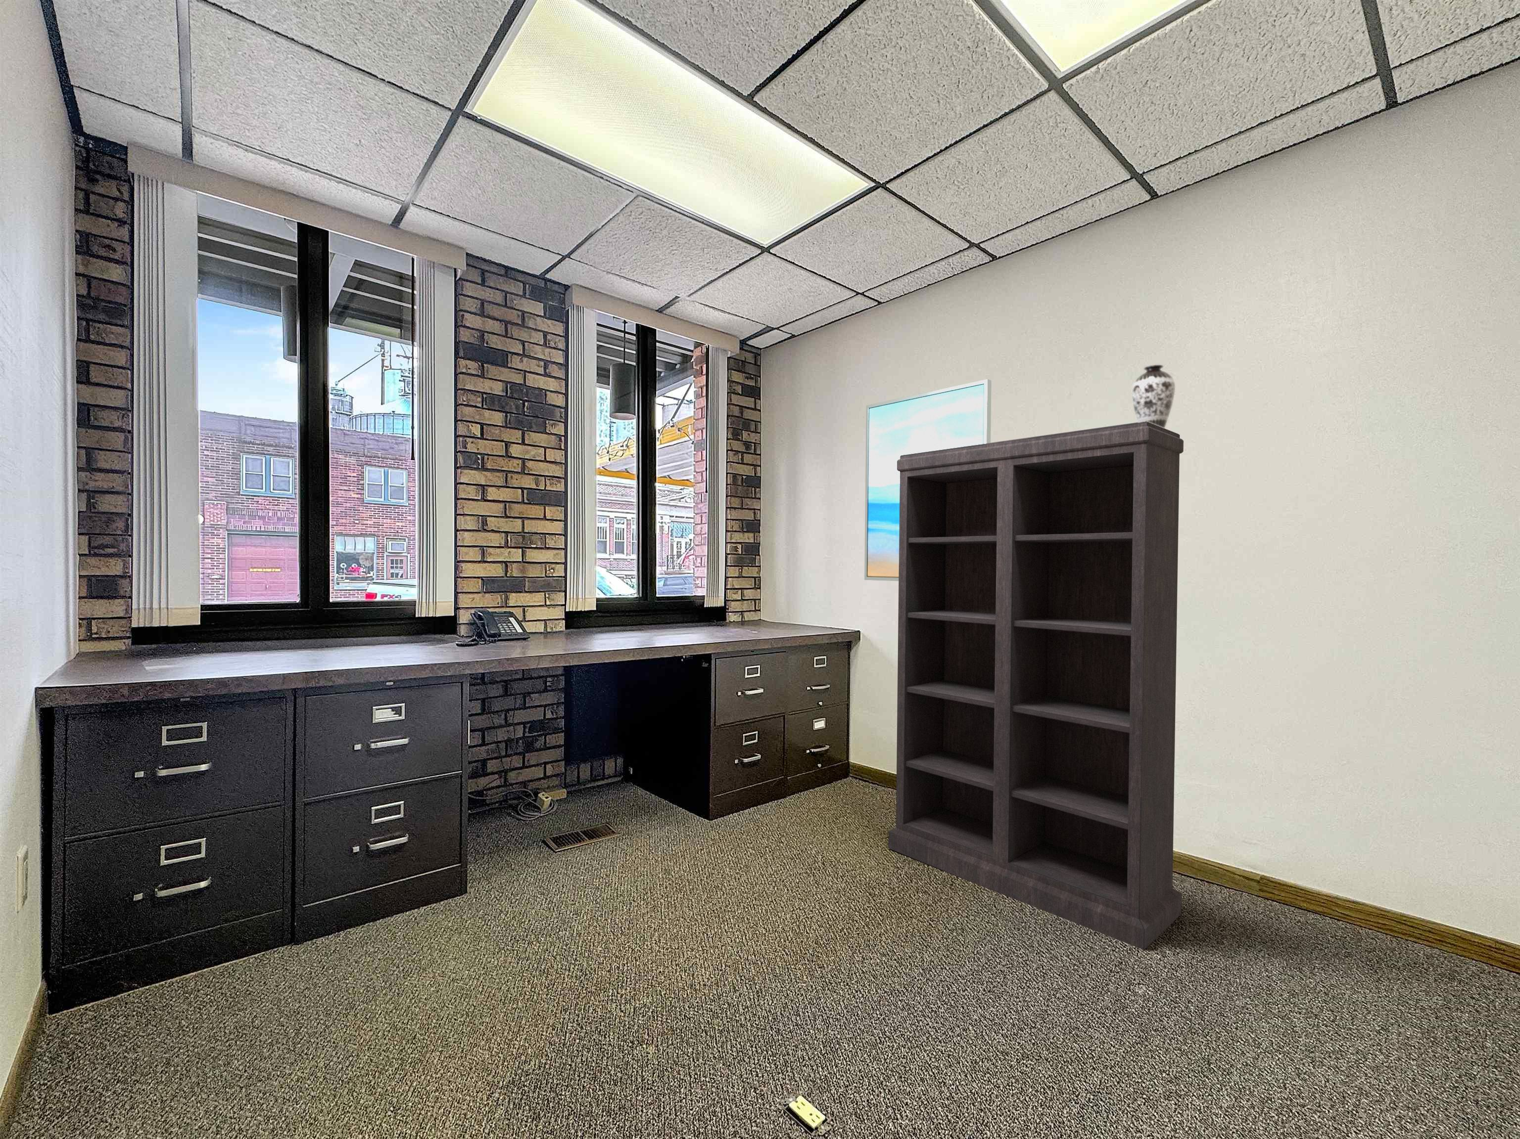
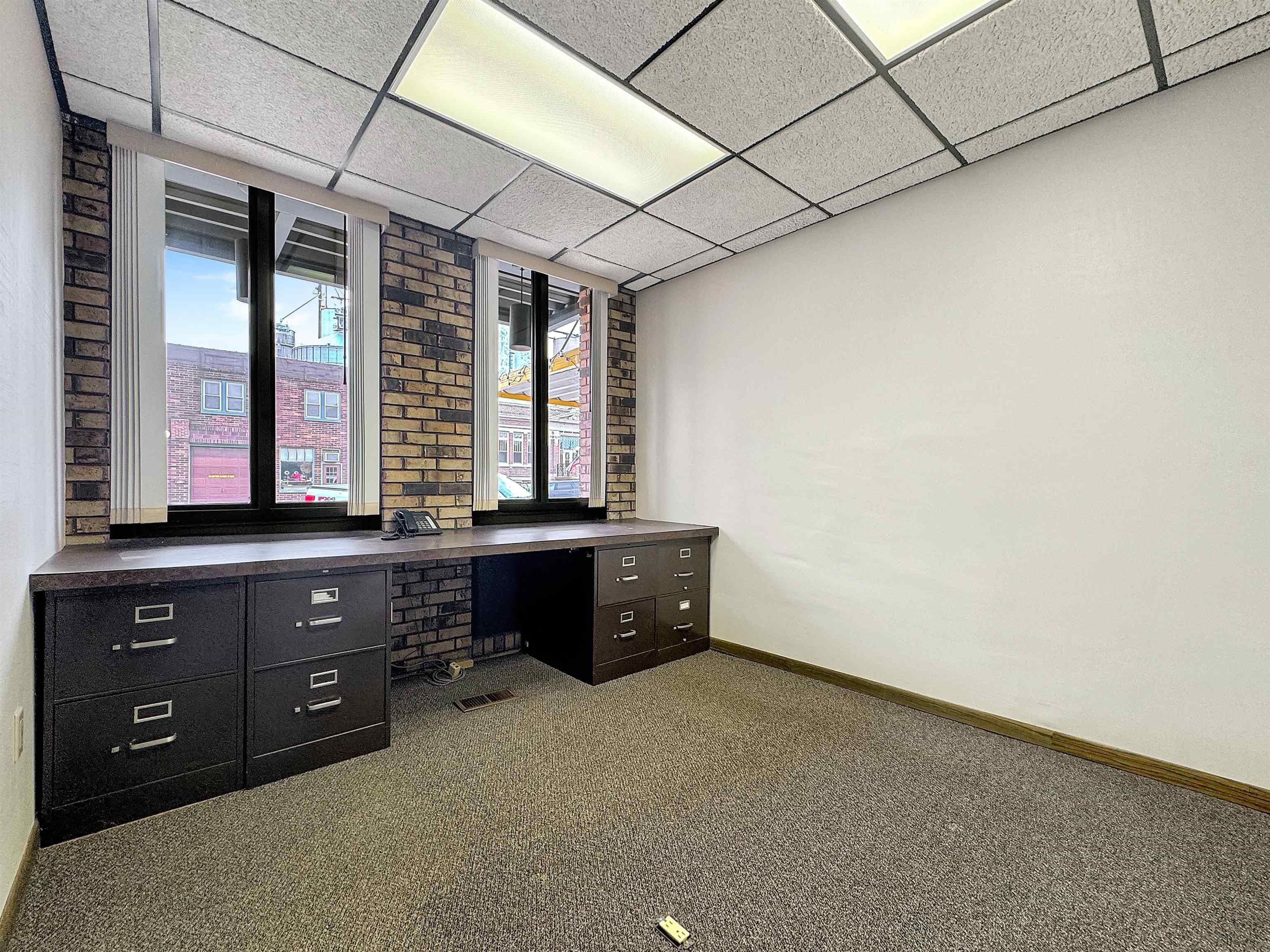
- decorative vase (1153, 400)
- wall art (899, 488)
- bookshelf (1023, 663)
